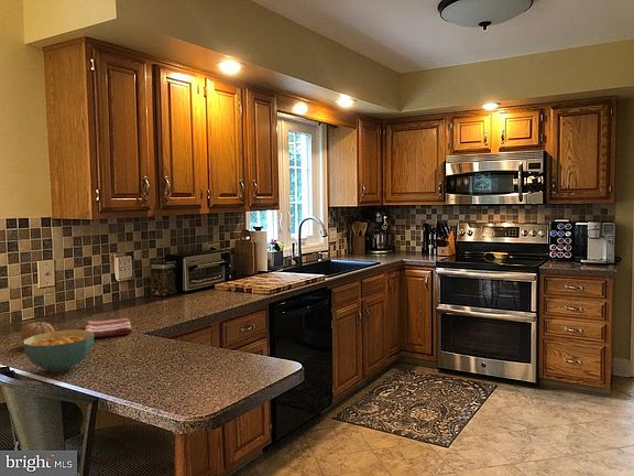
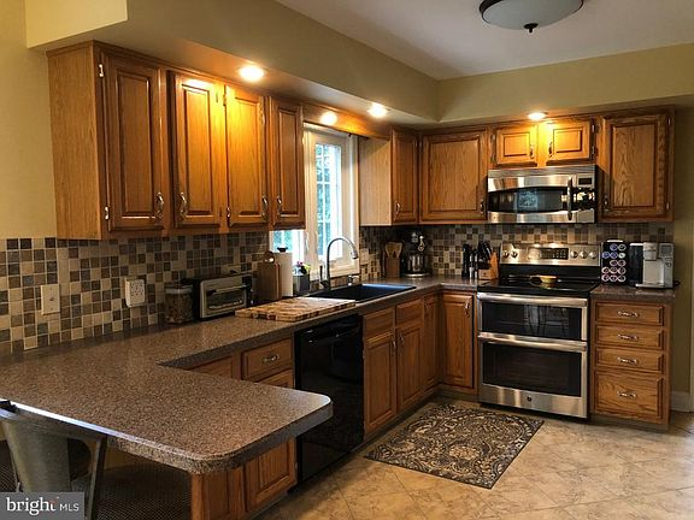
- dish towel (108, 326)
- cereal bowl (59, 353)
- fruit (36, 334)
